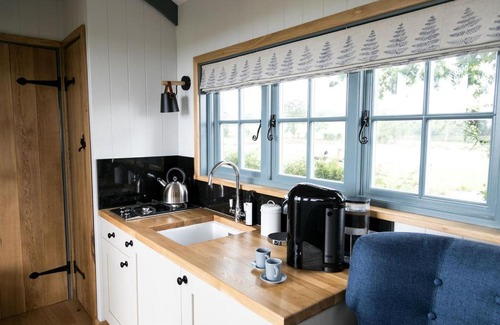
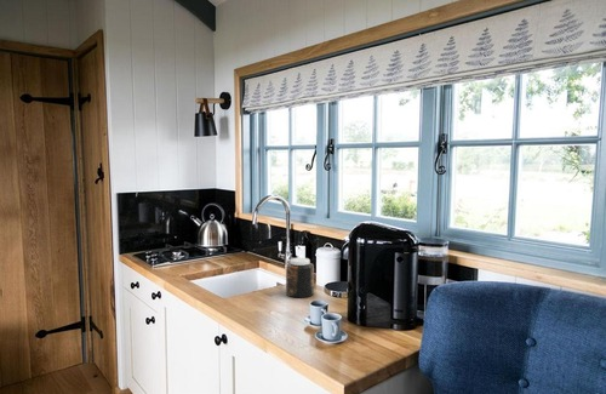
+ jar (299, 276)
